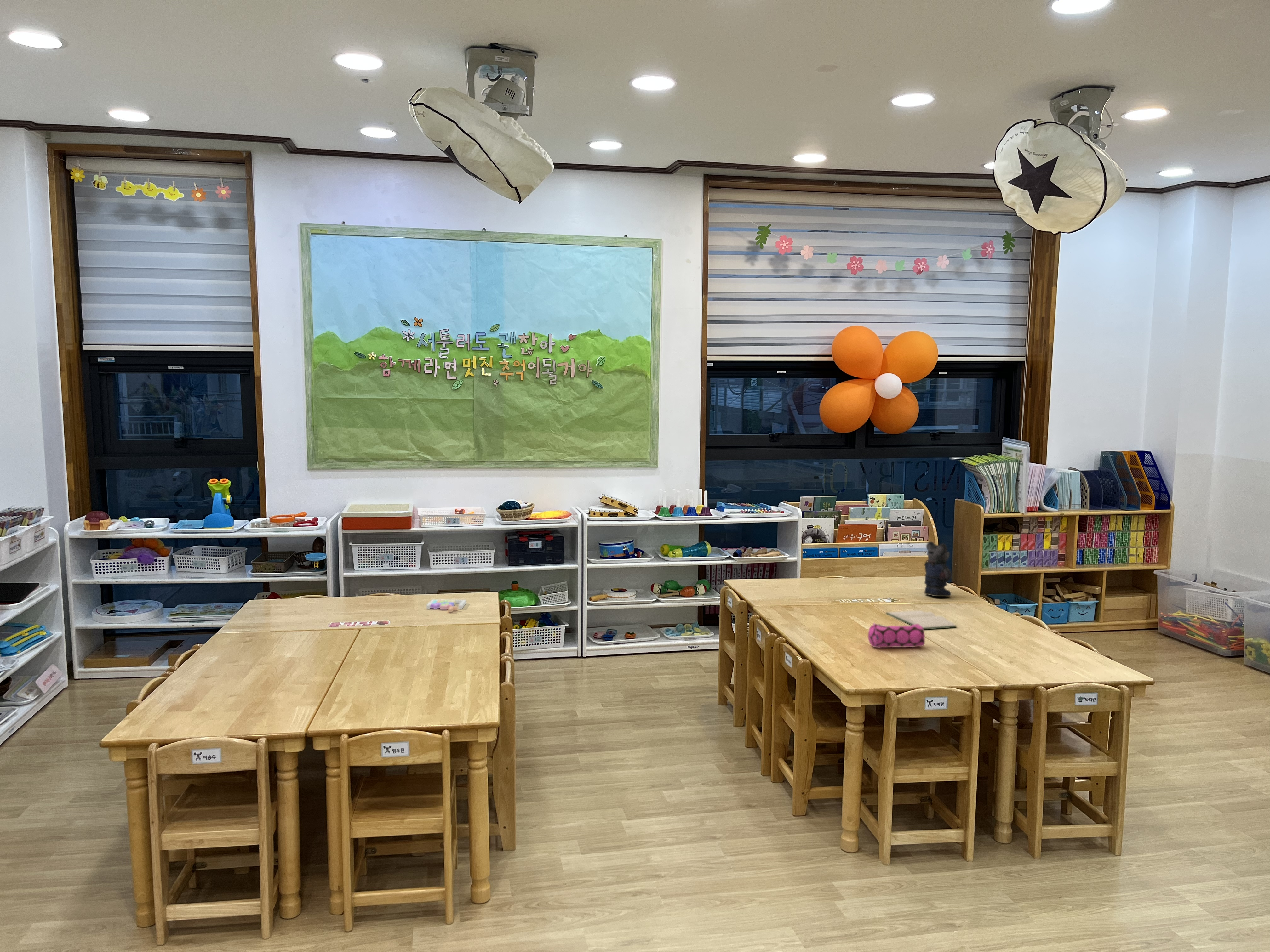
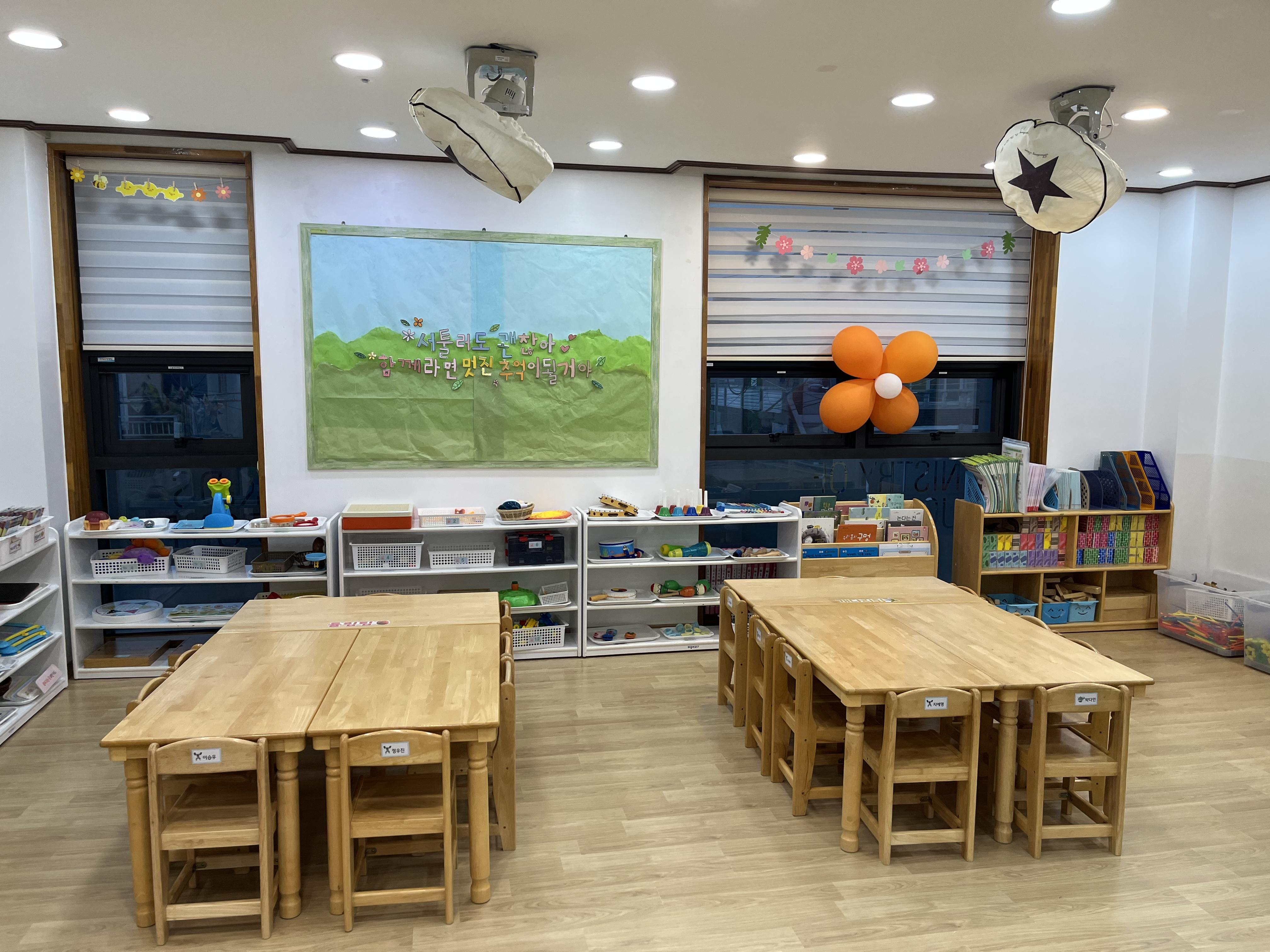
- bear (939, 568)
- puzzle (445, 606)
- hardback book (920, 618)
- pencil case (897, 635)
